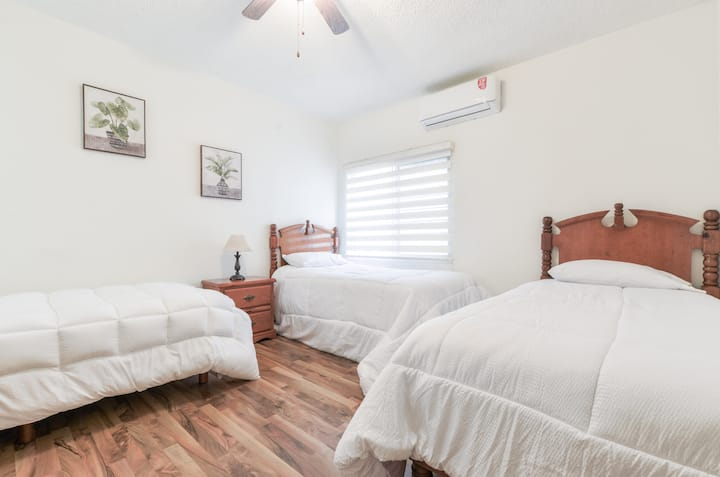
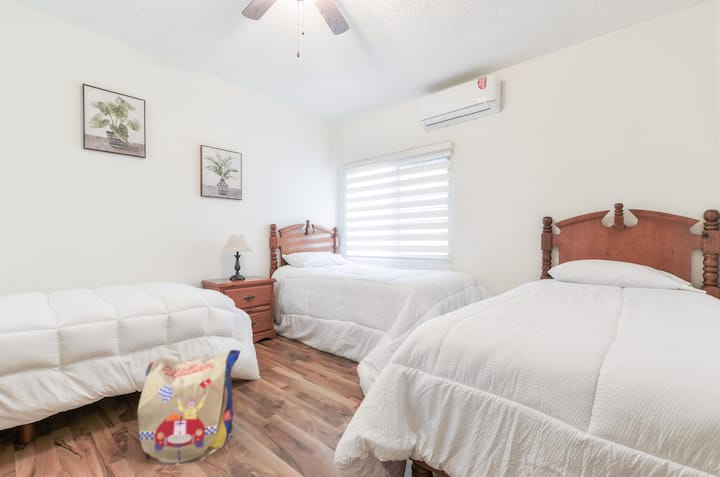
+ backpack (191, 395)
